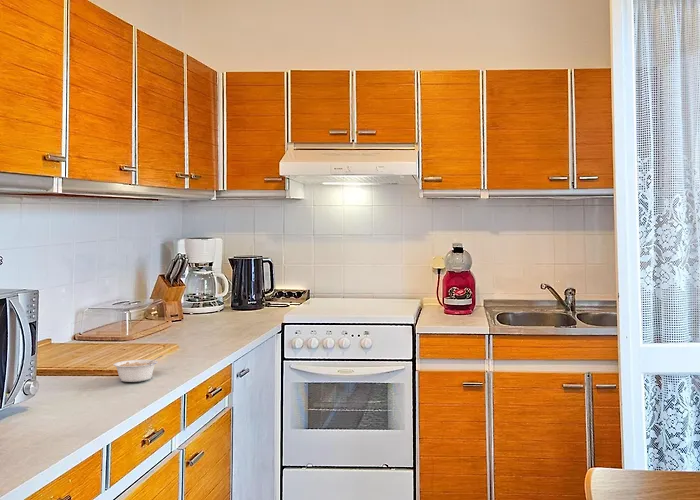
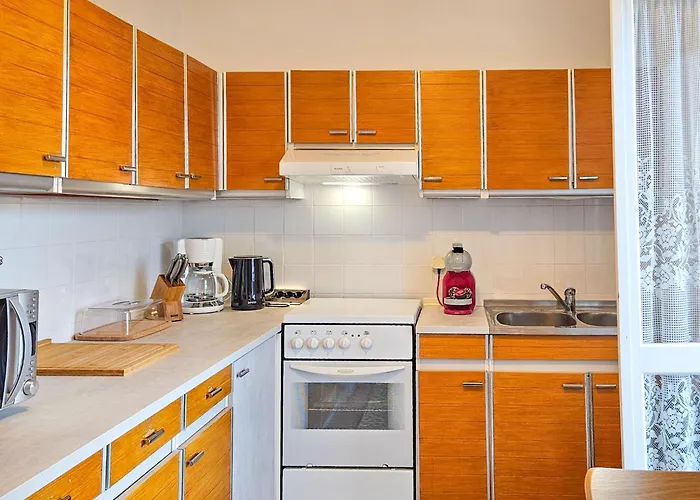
- legume (136, 369)
